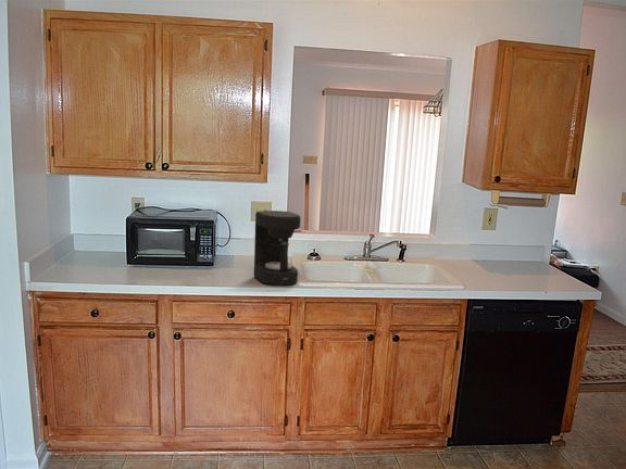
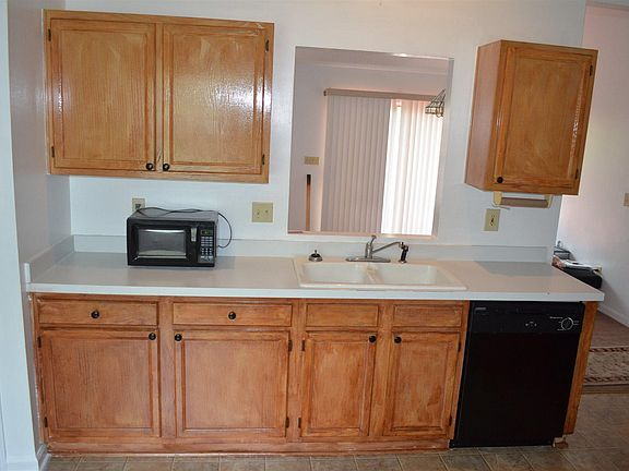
- coffee maker (277, 246)
